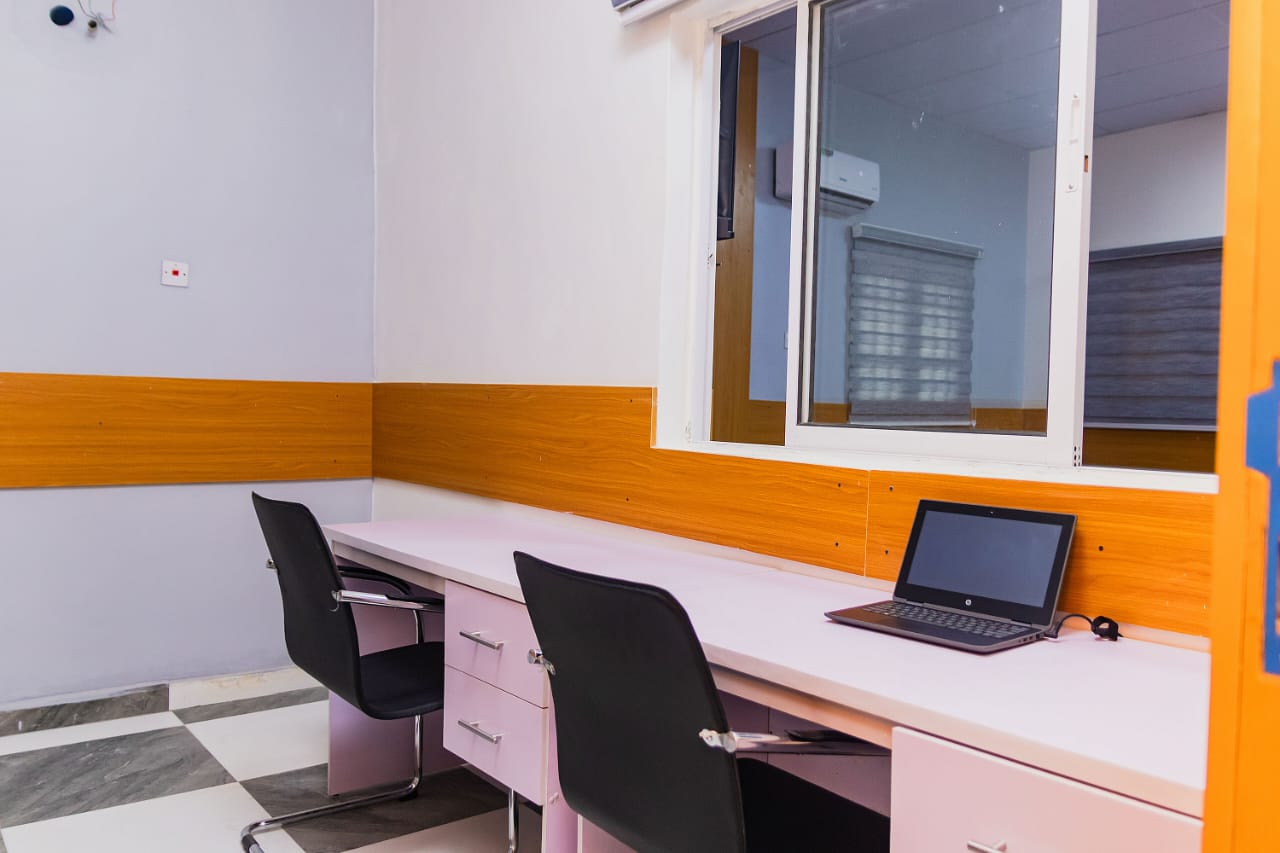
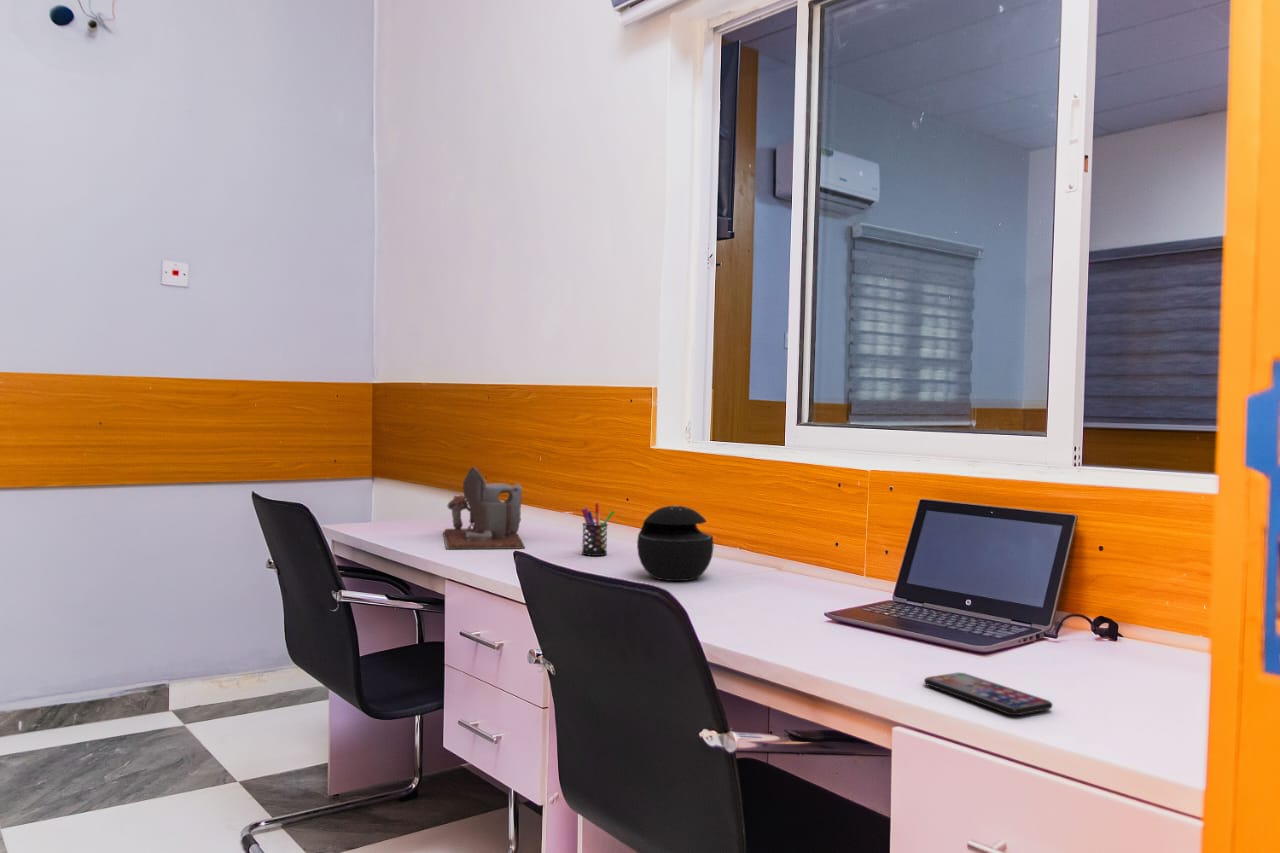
+ speaker (675, 541)
+ smartphone (985, 692)
+ pen holder (598, 528)
+ desk organizer (483, 503)
